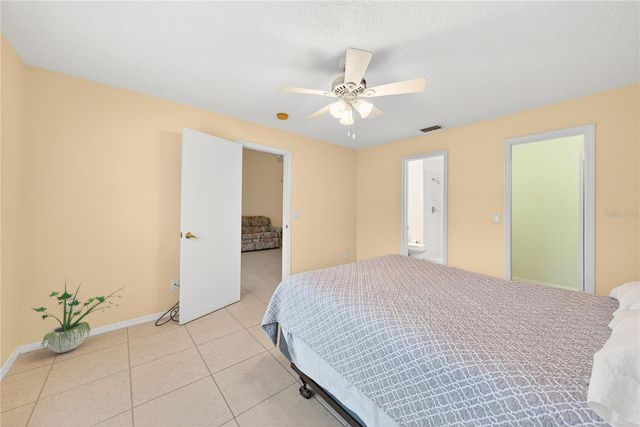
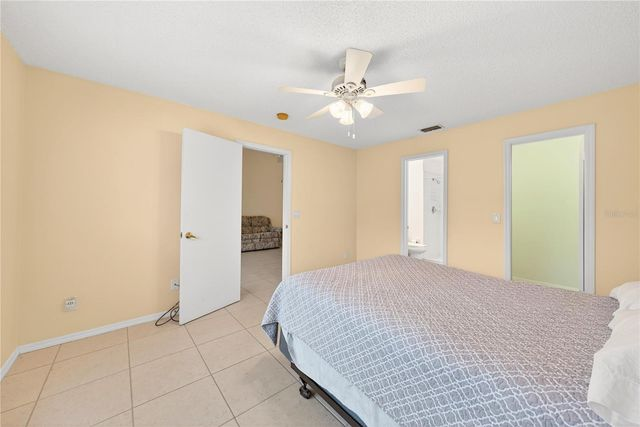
- potted plant (81, 310)
